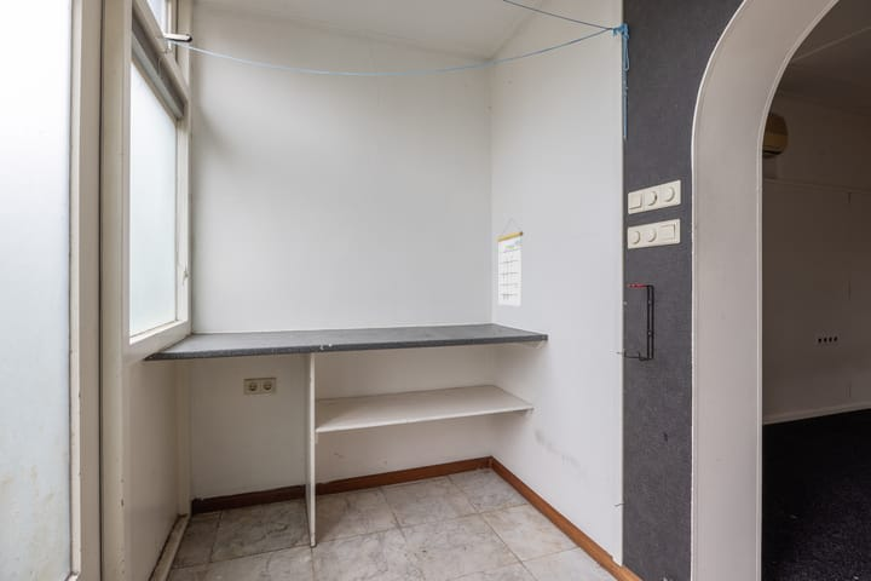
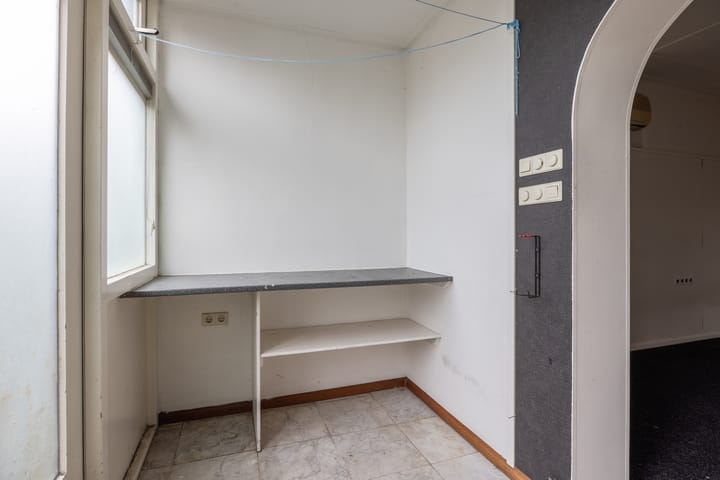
- calendar (509, 261)
